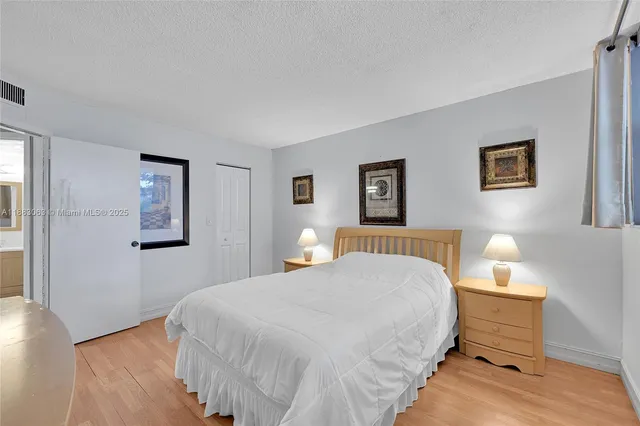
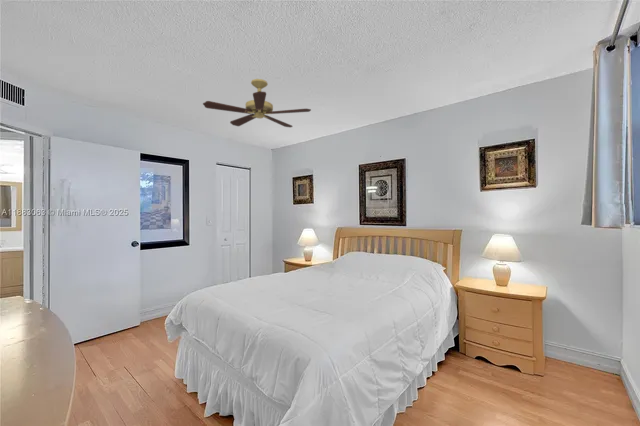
+ ceiling fan (258, 98)
